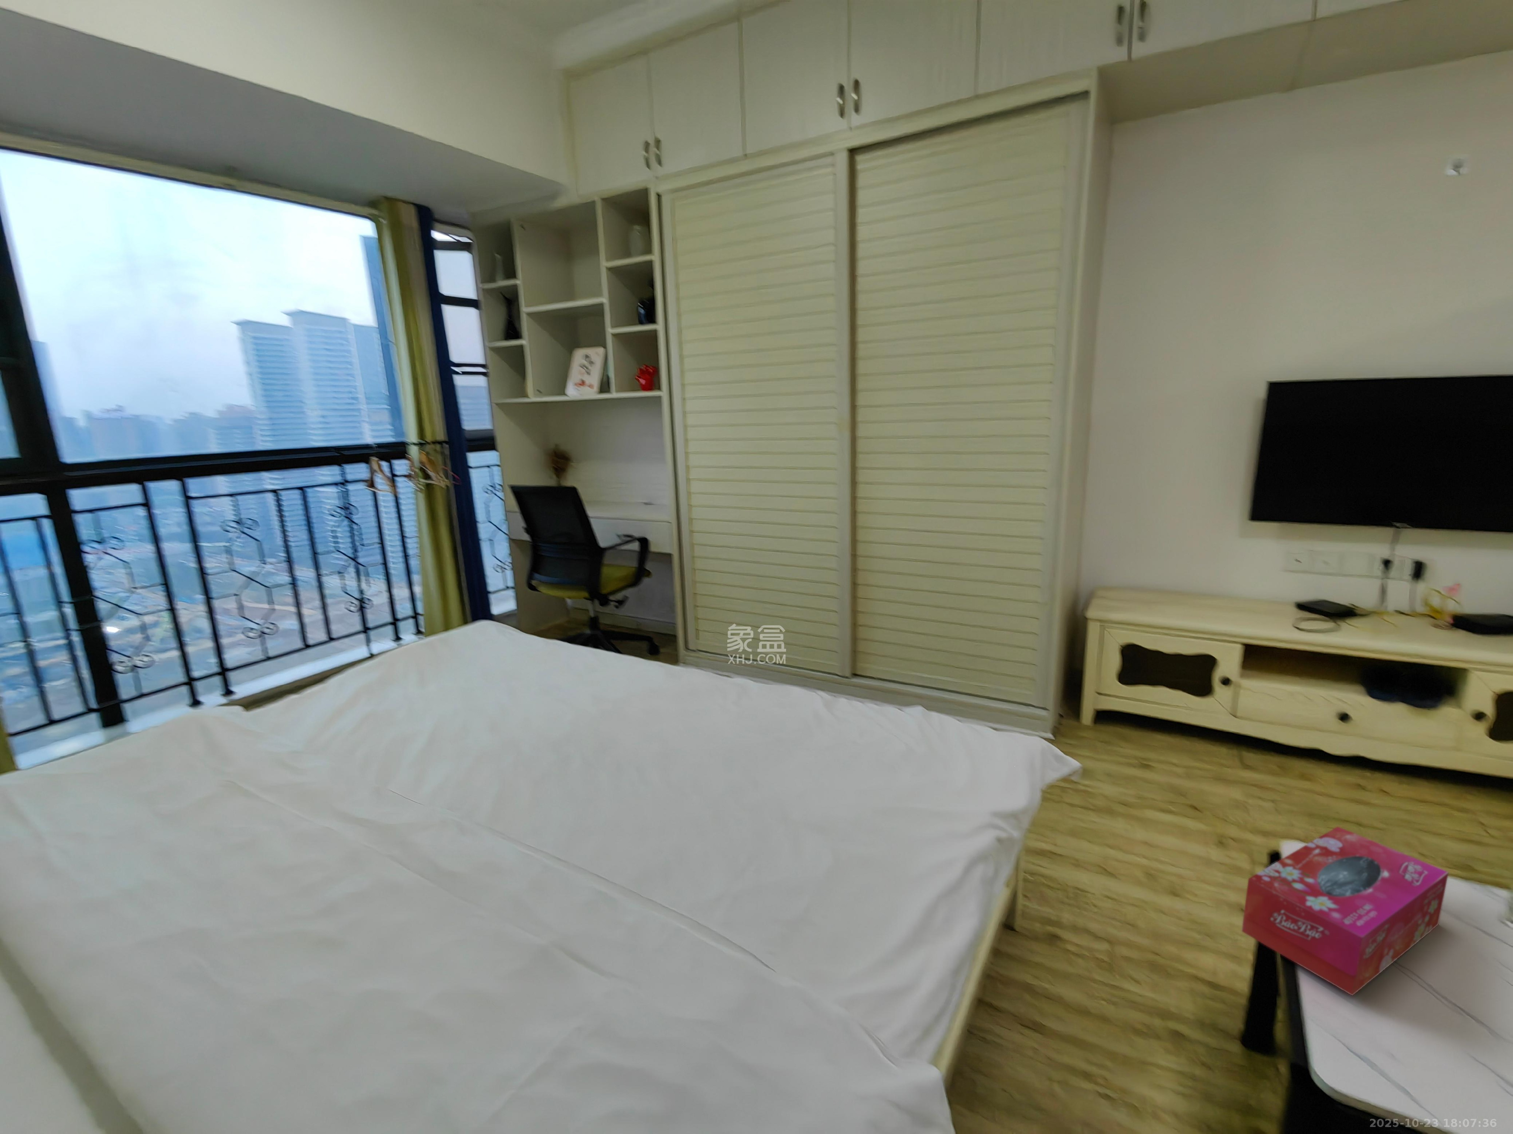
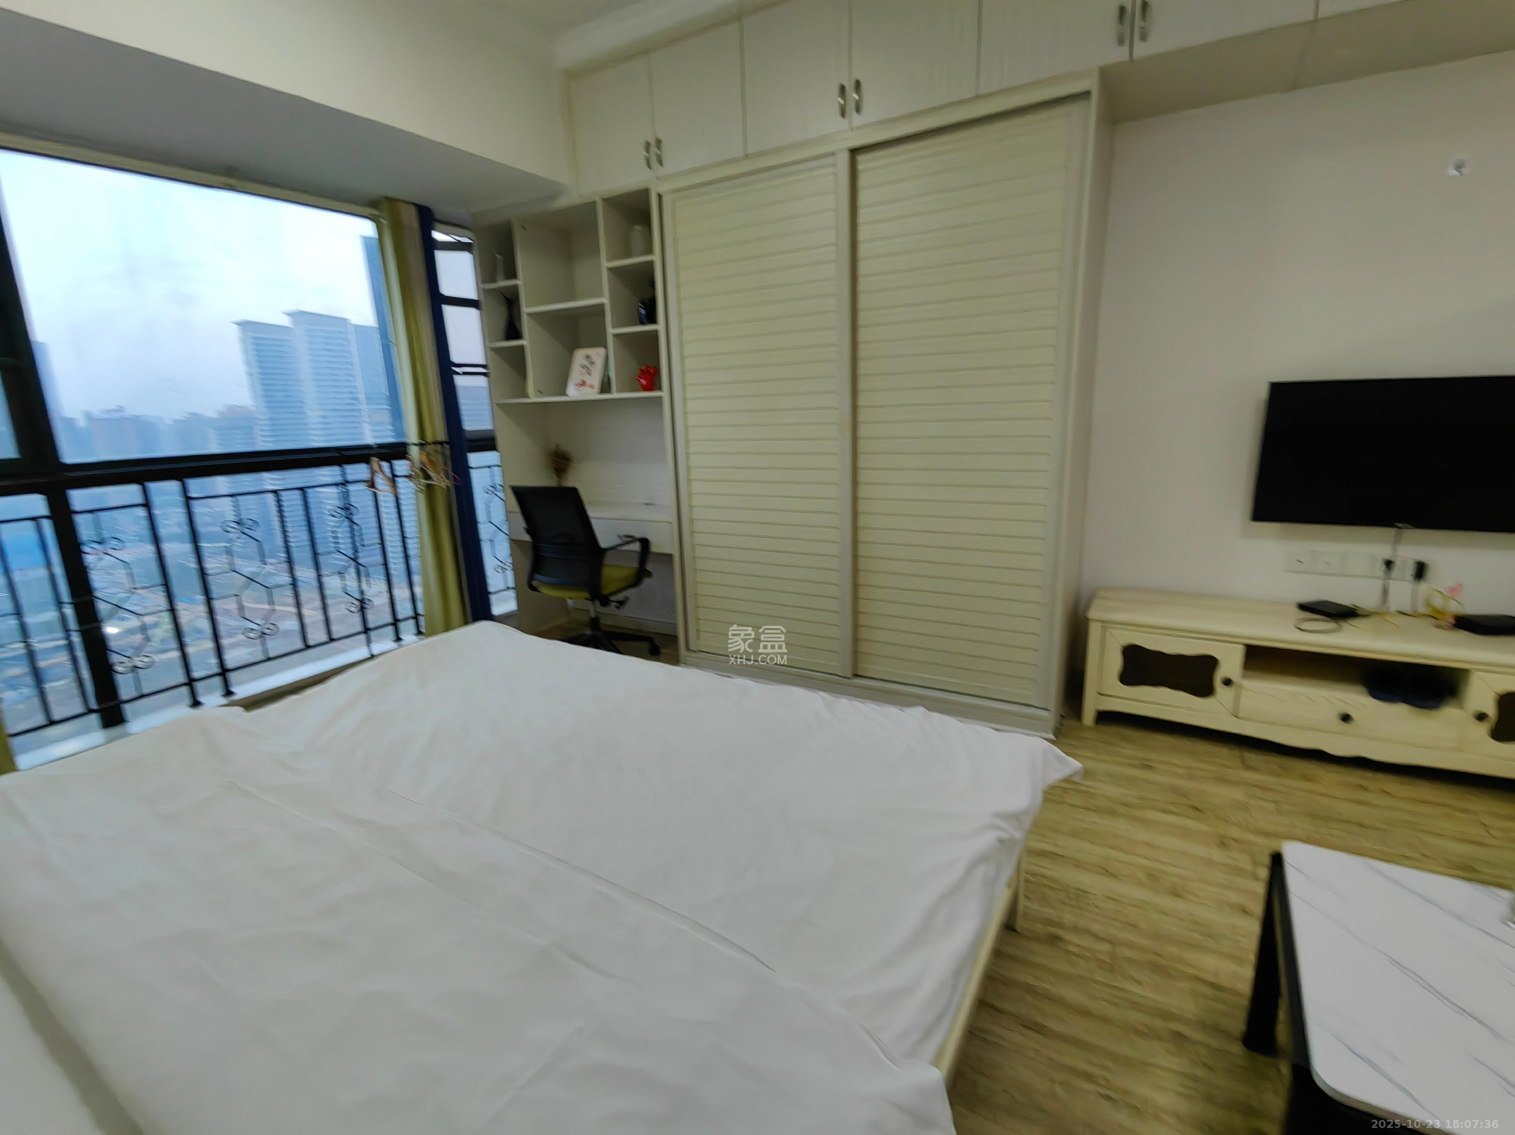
- tissue box (1344, 902)
